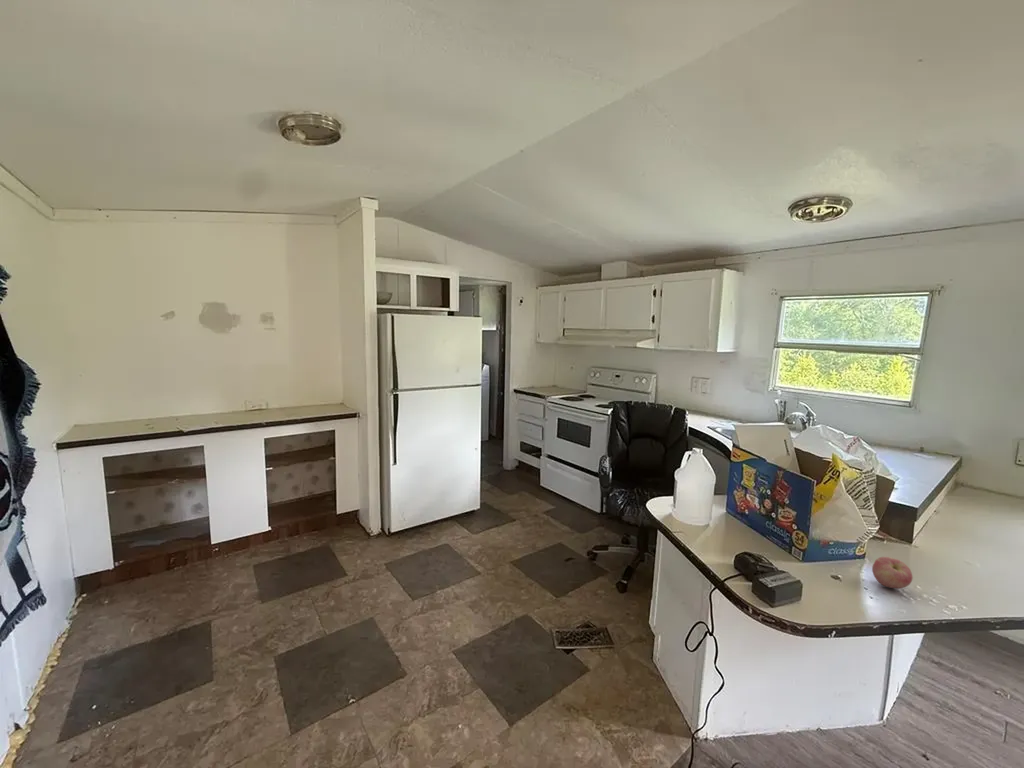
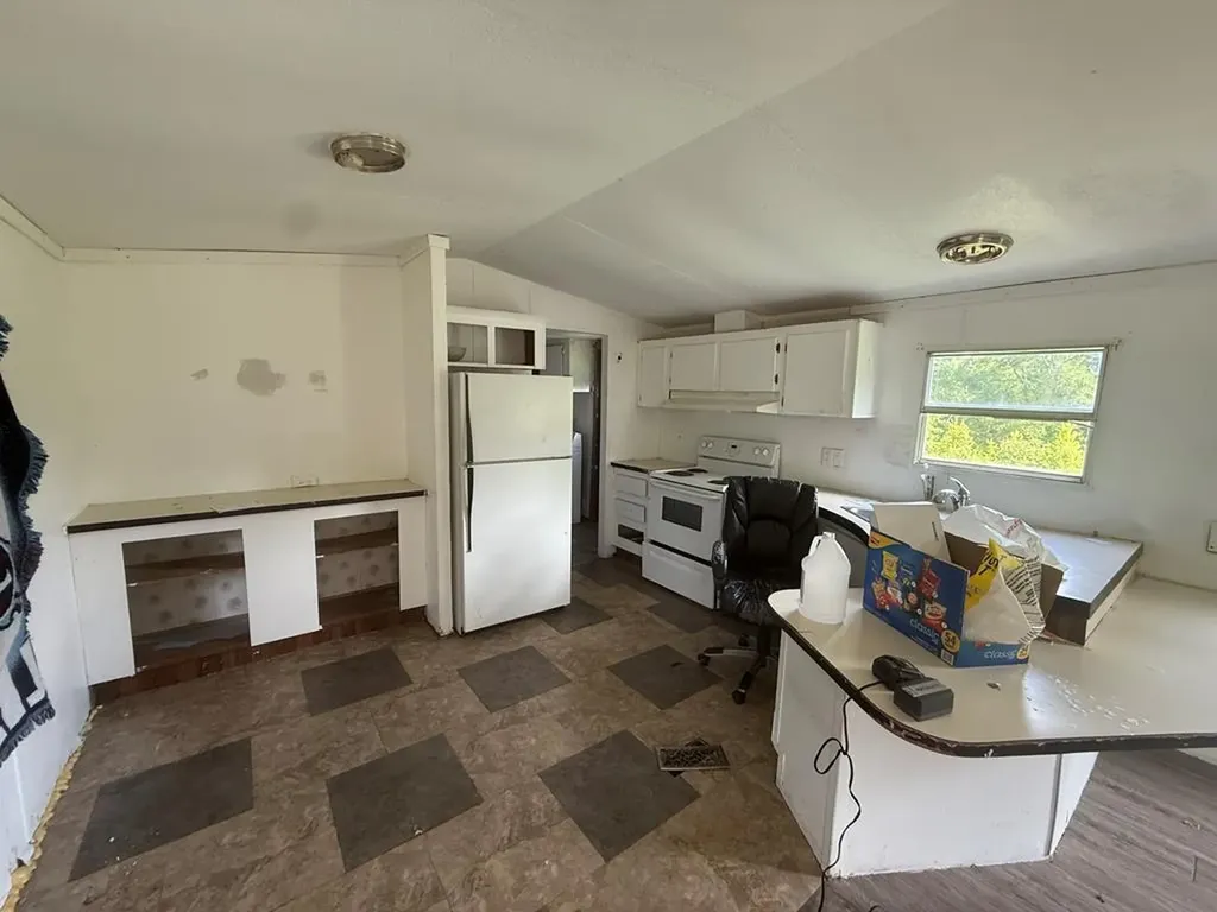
- apple (891, 573)
